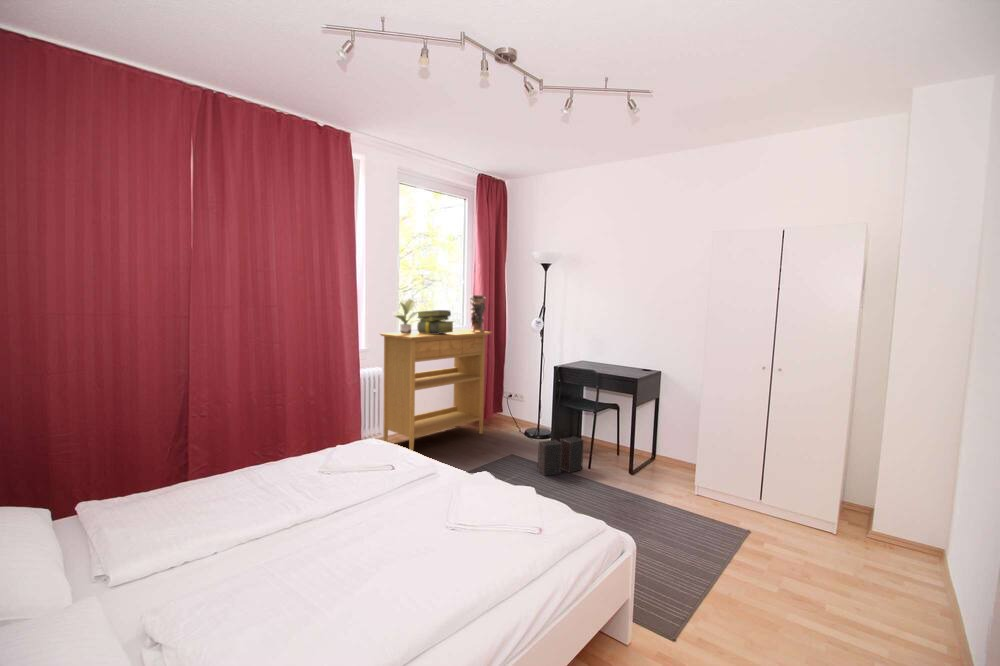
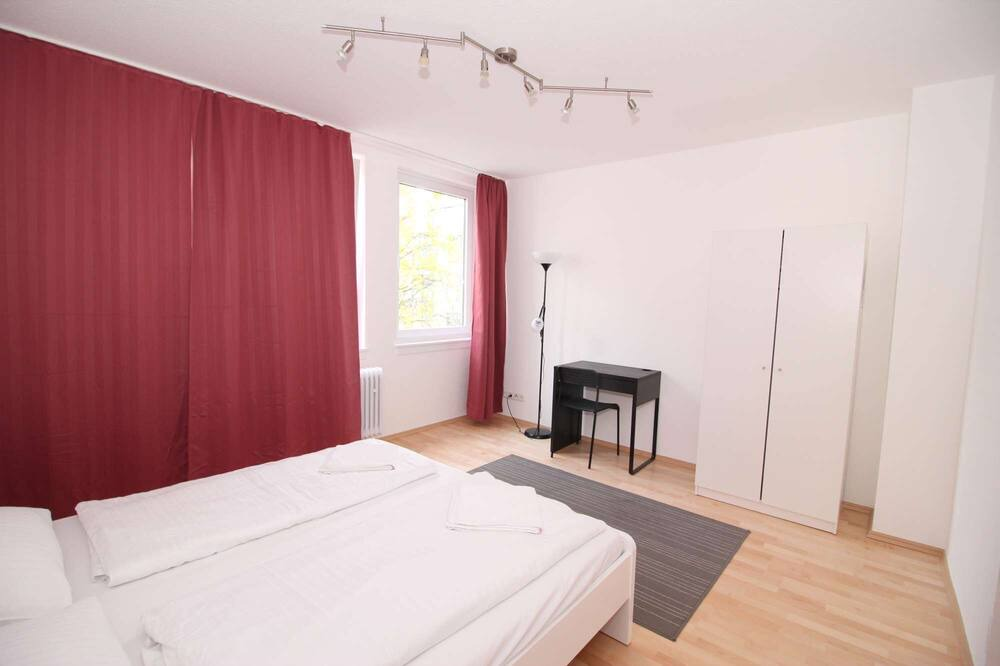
- potted plant (403, 316)
- speaker (560, 455)
- decorative vase (476, 313)
- console table (437, 386)
- stack of books (434, 321)
